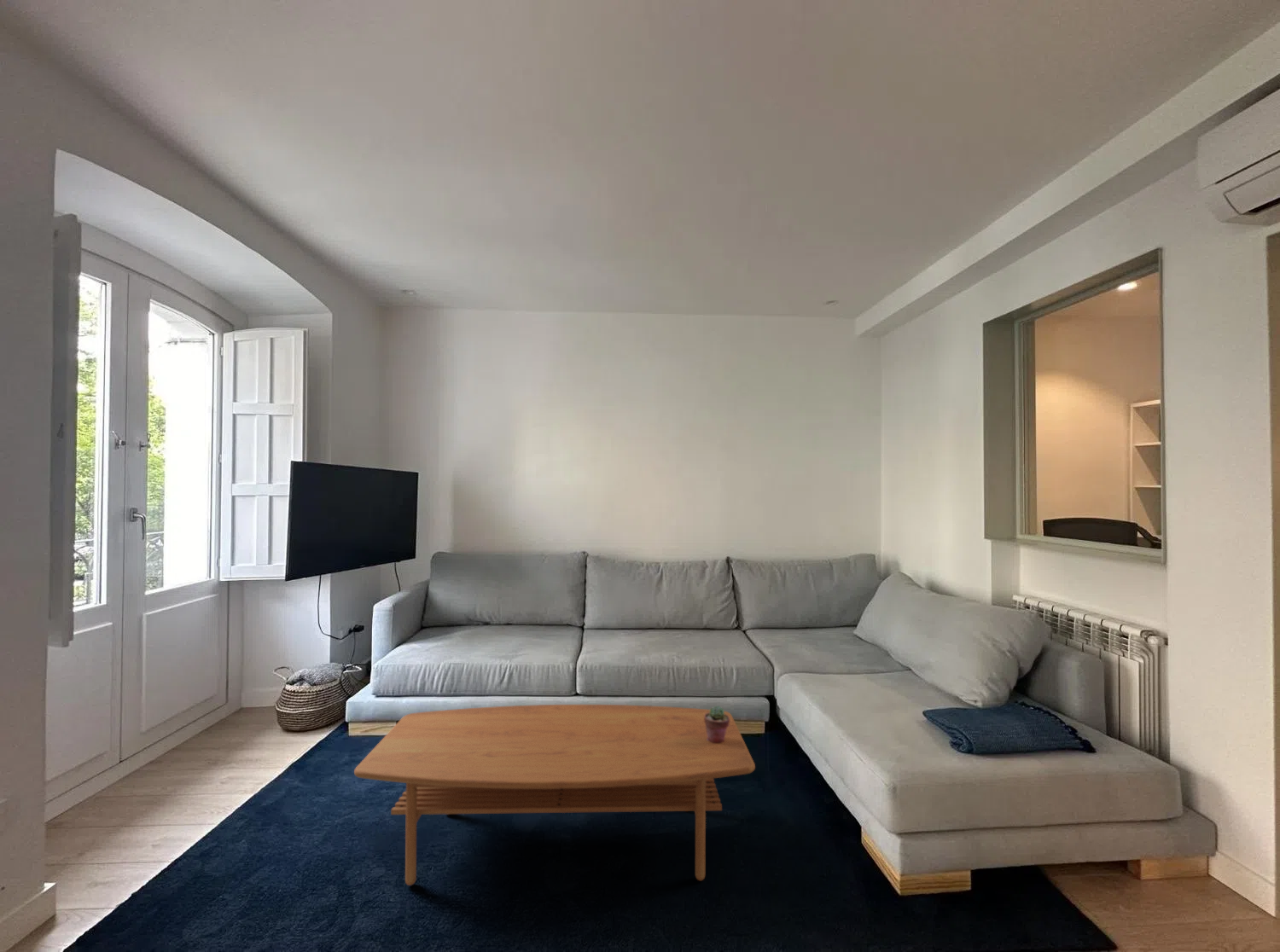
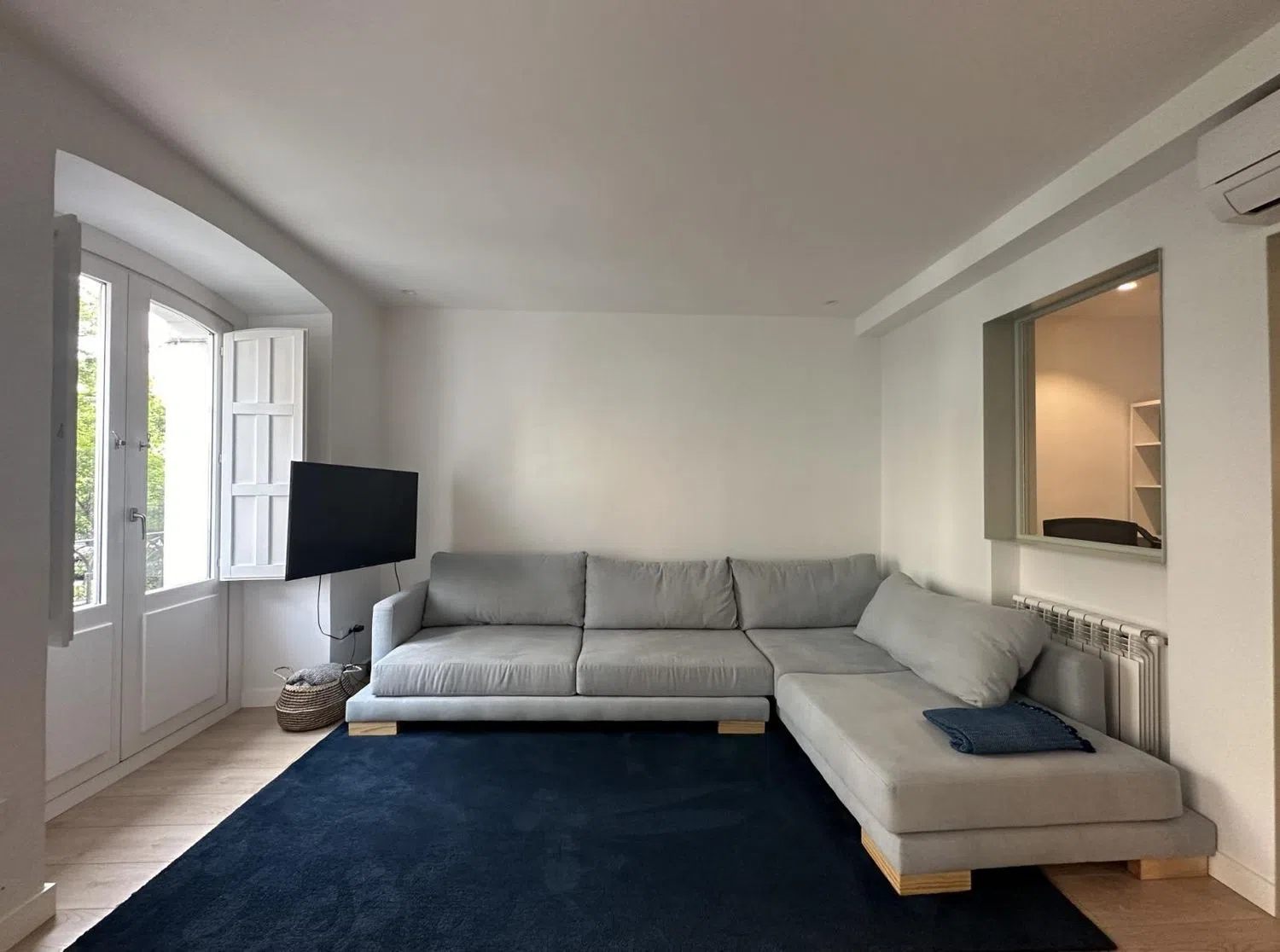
- coffee table (562, 790)
- potted succulent (716, 723)
